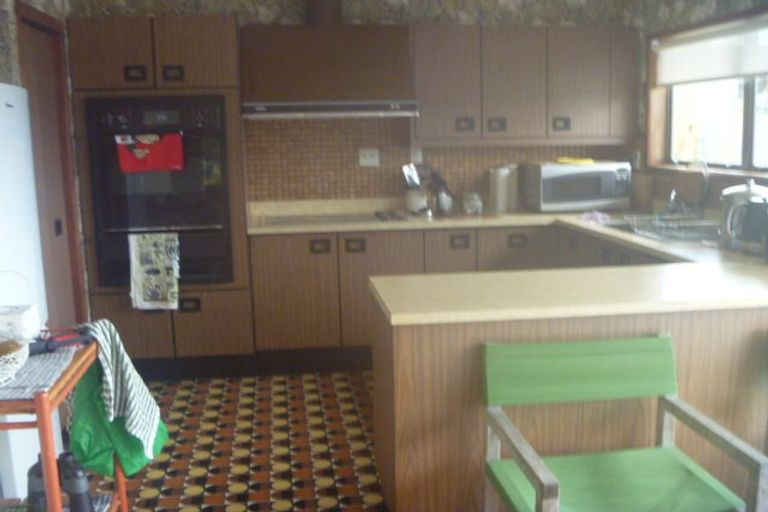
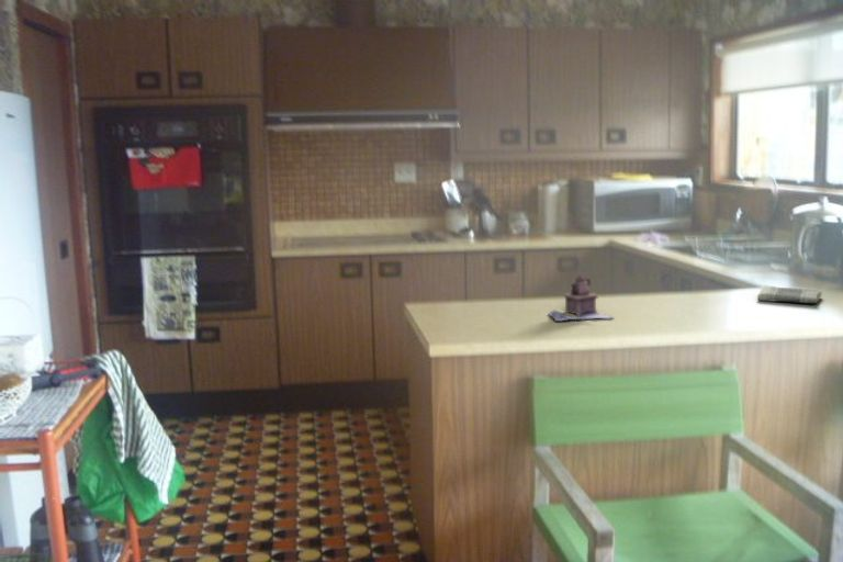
+ teapot (577, 295)
+ dish towel (789, 293)
